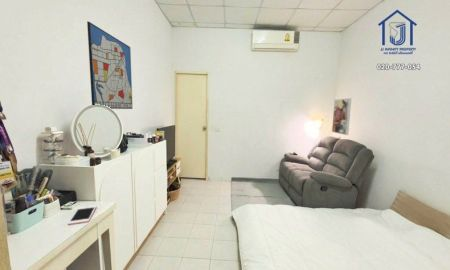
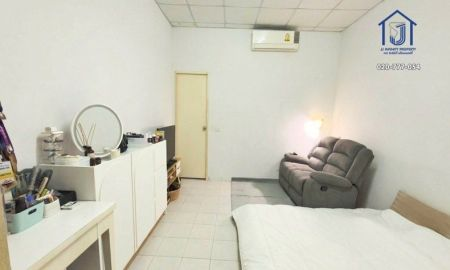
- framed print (340, 116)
- wall art (114, 73)
- cell phone (83, 214)
